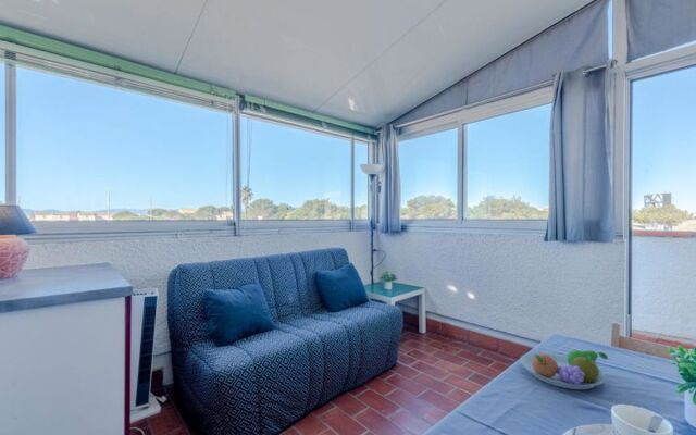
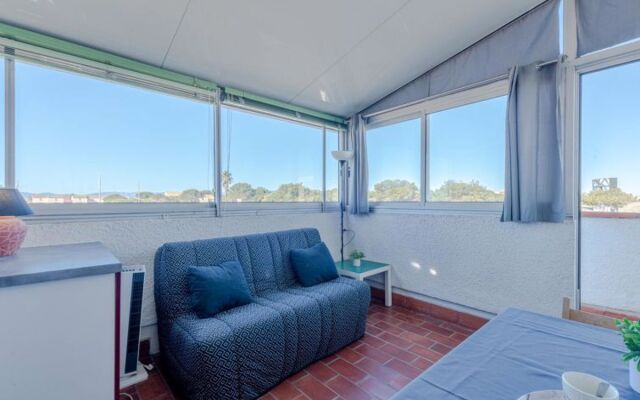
- fruit bowl (563, 360)
